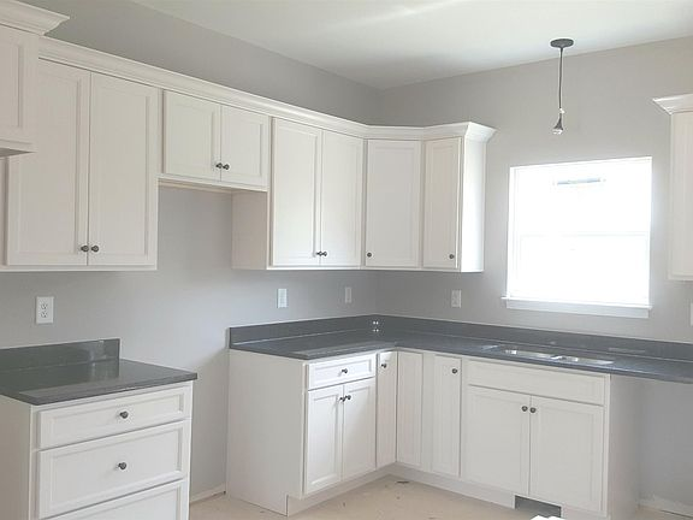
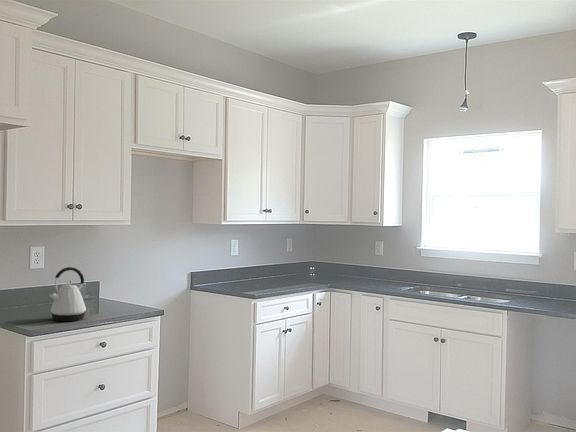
+ kettle (67, 293)
